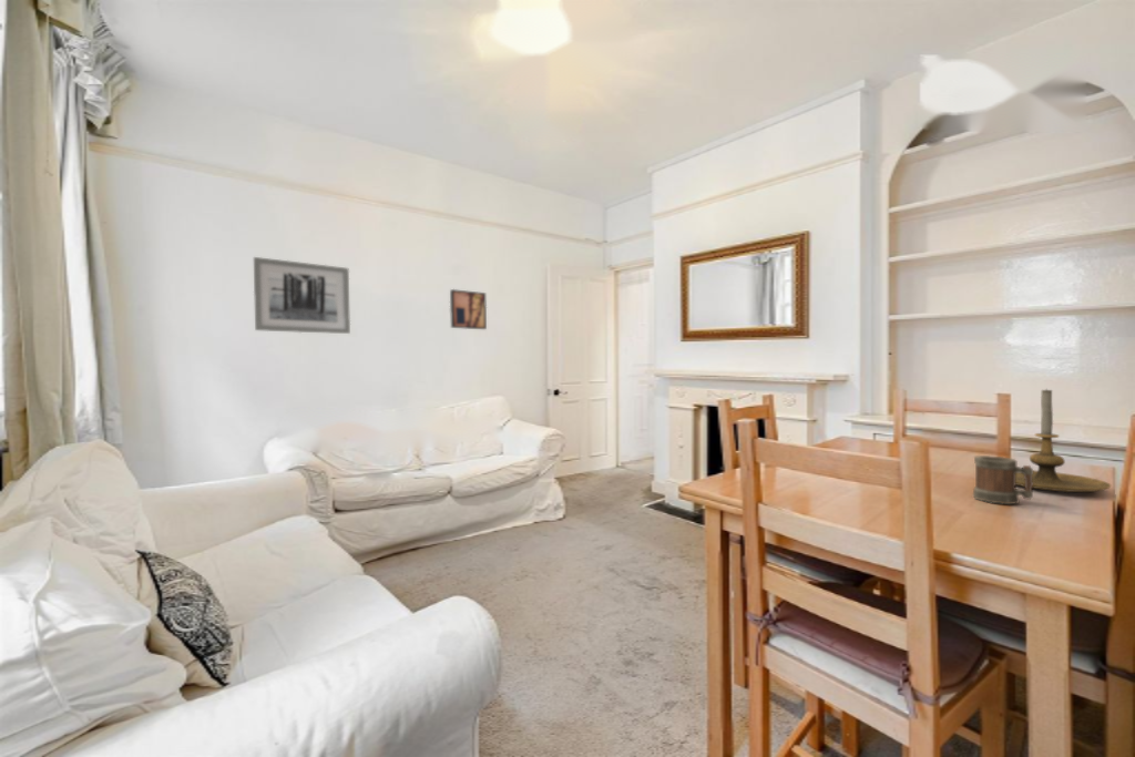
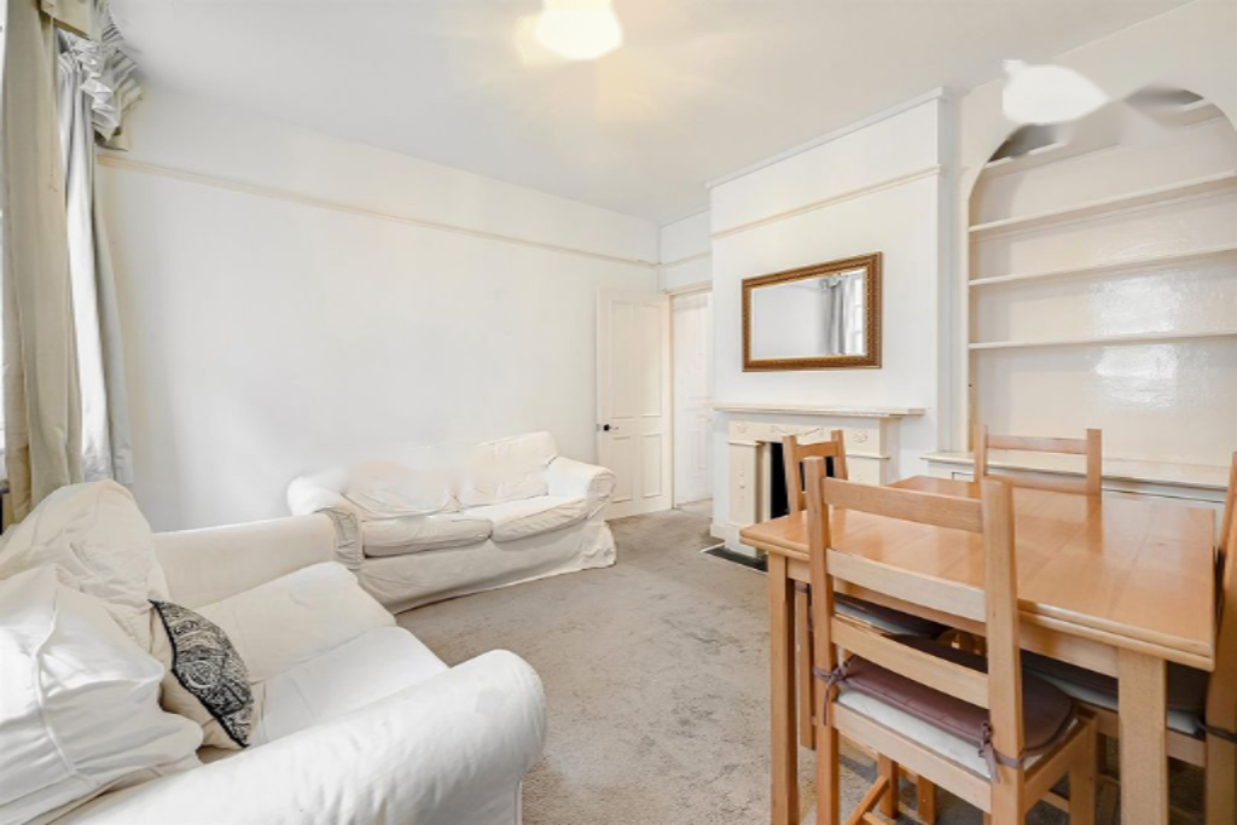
- wall art (304, 297)
- candle holder (1046, 436)
- mug (1001, 479)
- wall art (468, 309)
